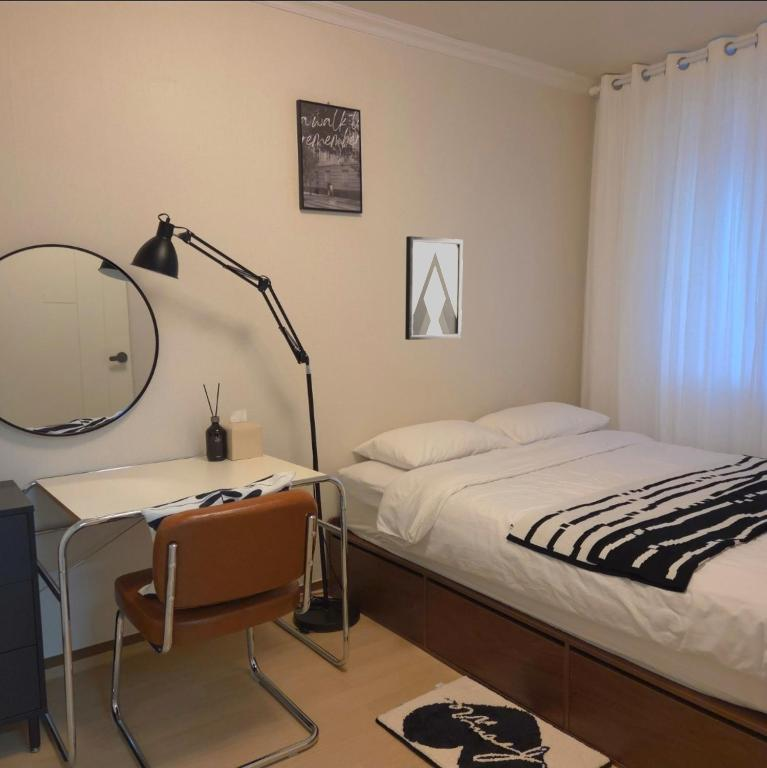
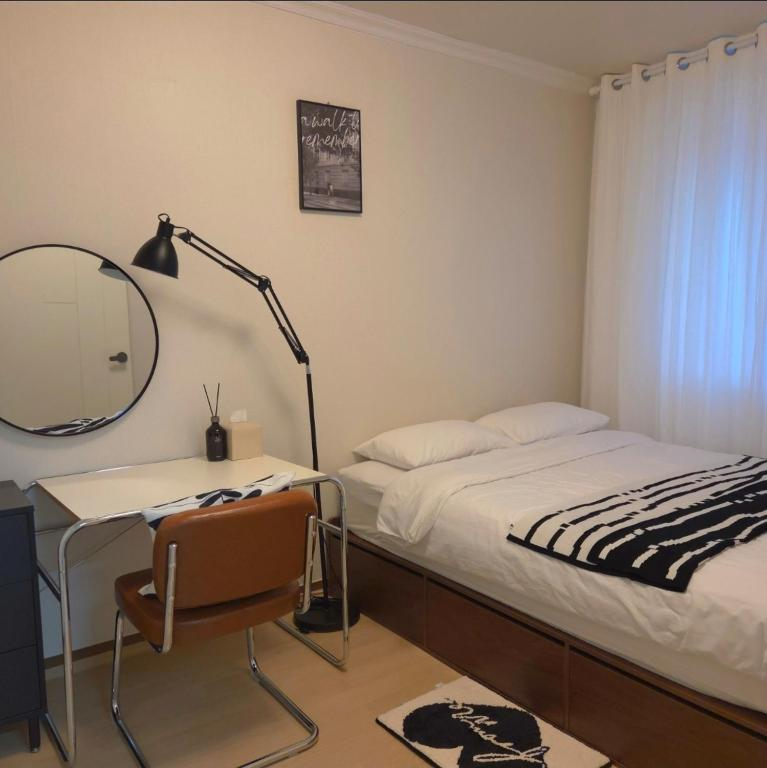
- wall art (434, 288)
